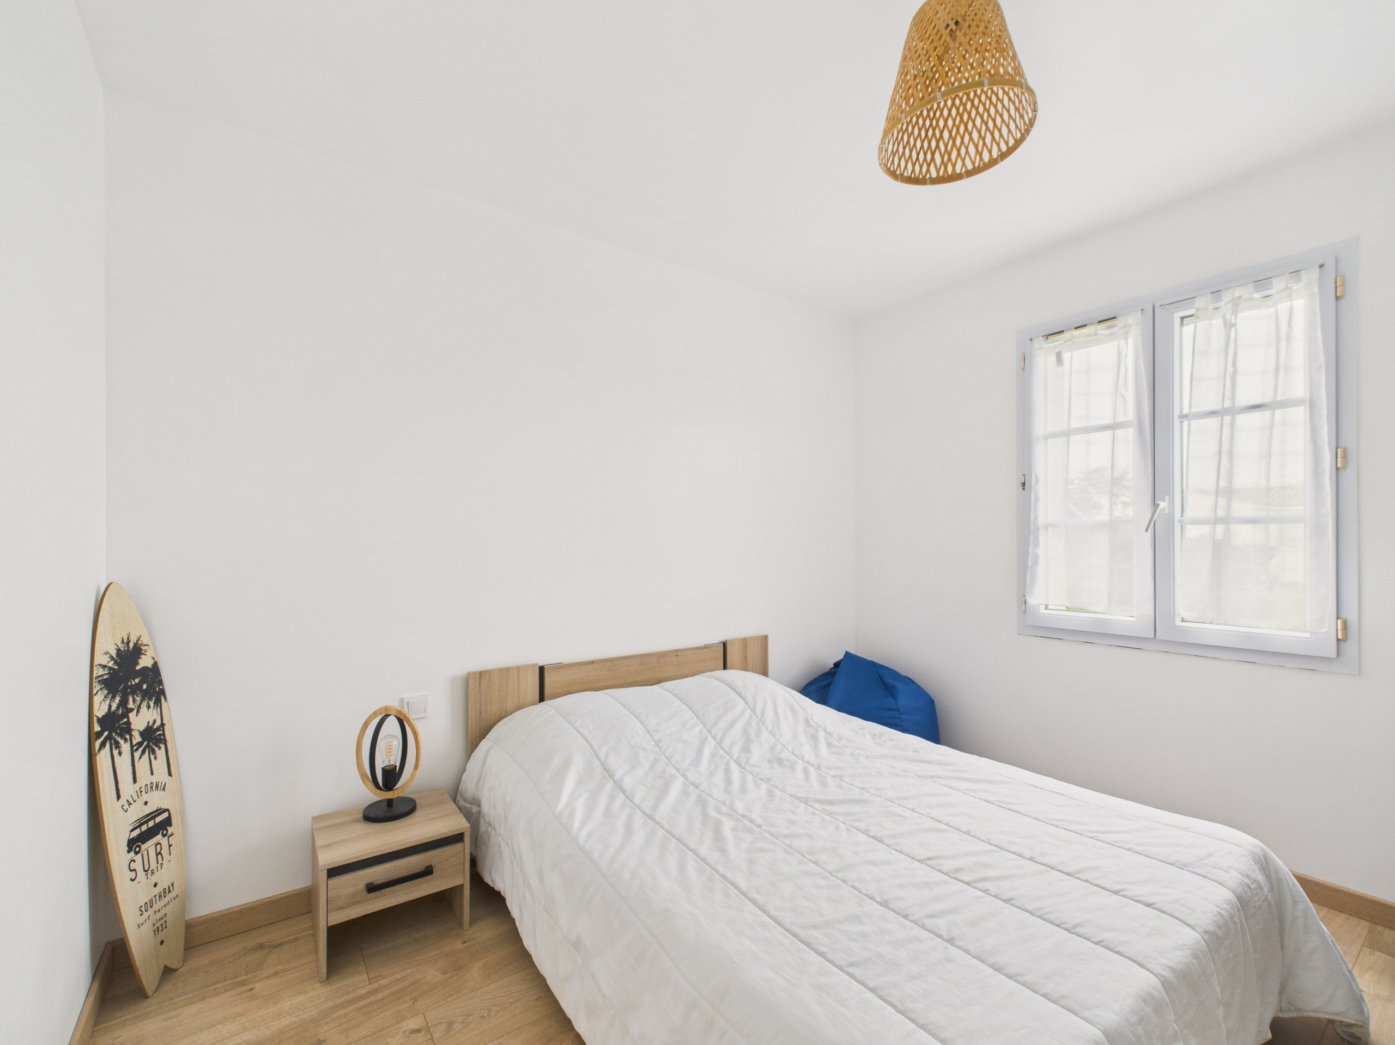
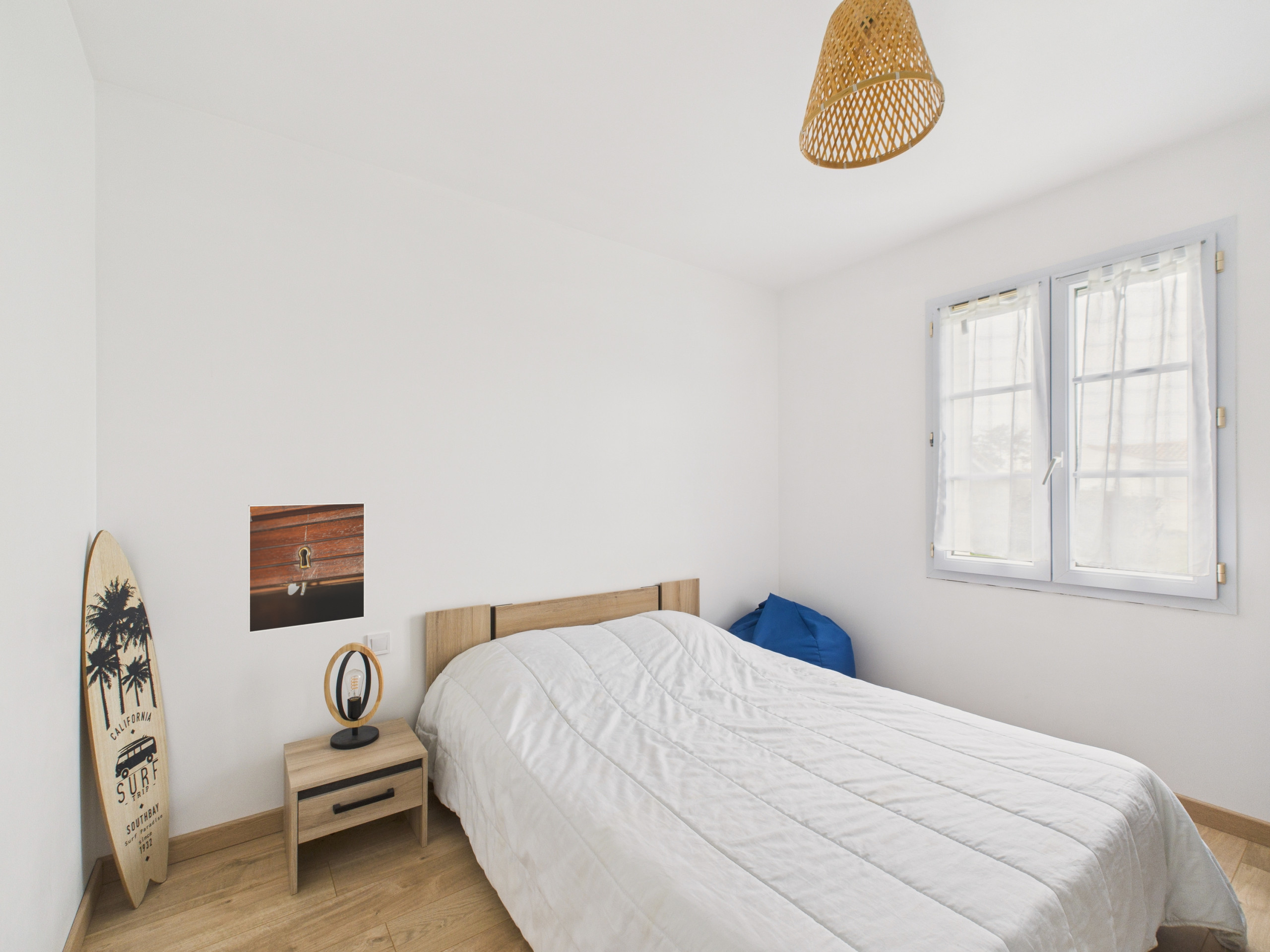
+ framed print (309, 564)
